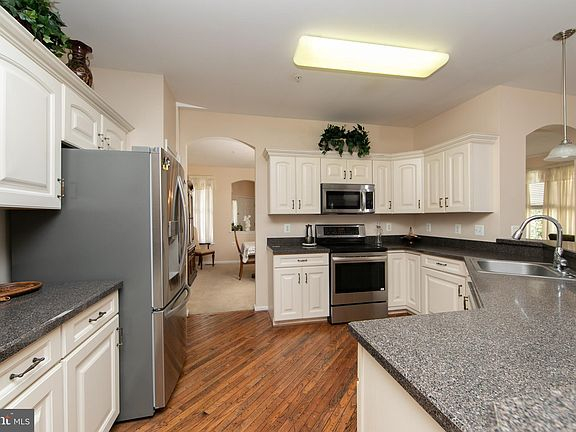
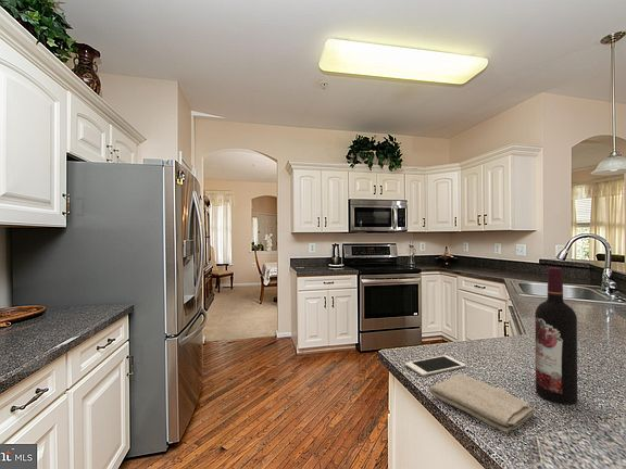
+ washcloth (478, 398)
+ cell phone (435, 365)
+ wine bottle (555, 331)
